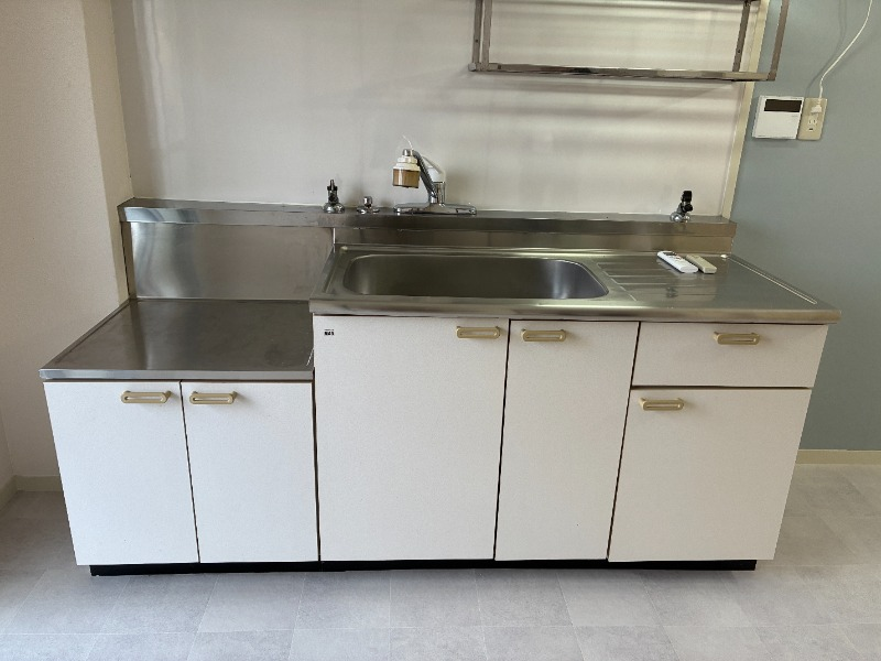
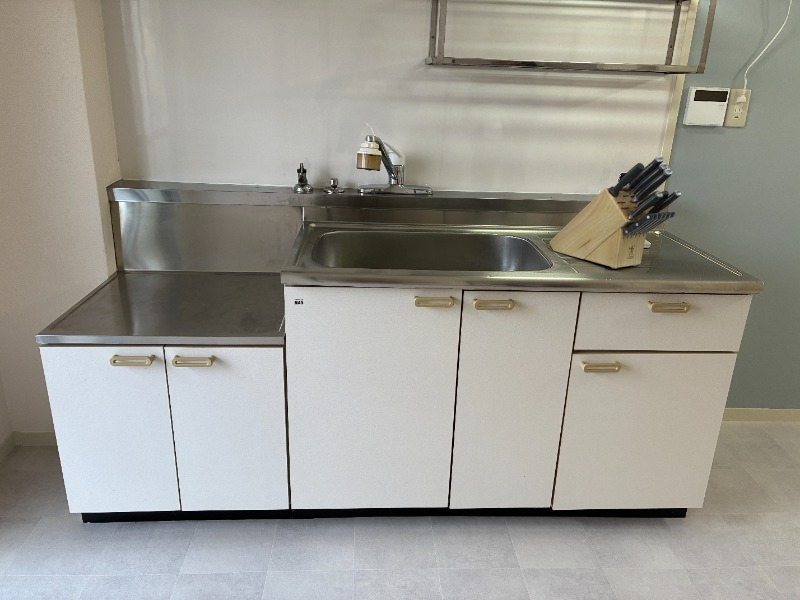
+ knife block (612, 209)
